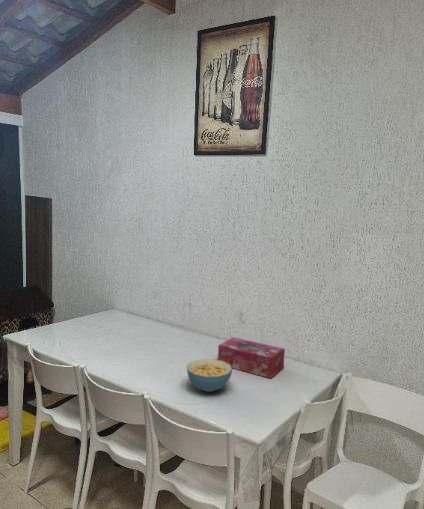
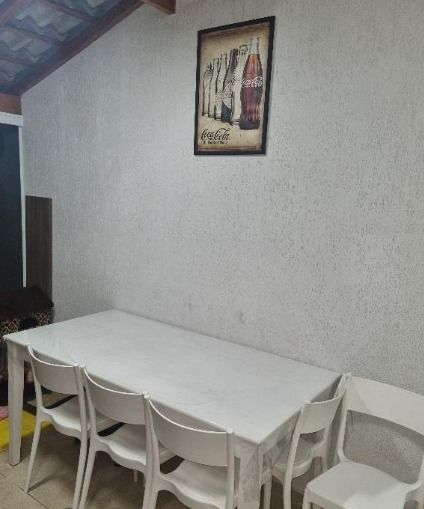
- tissue box (250, 356)
- cereal bowl (208, 378)
